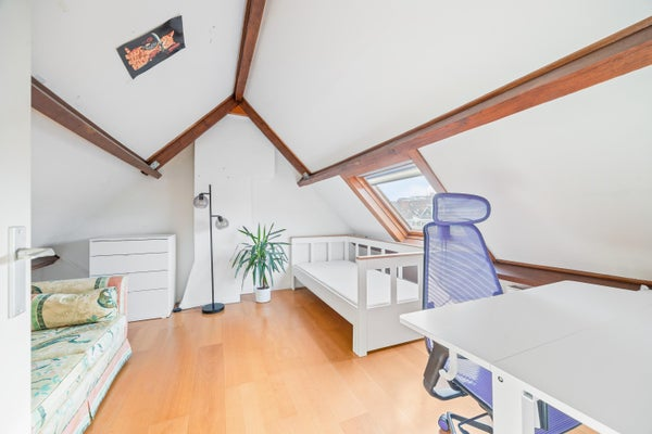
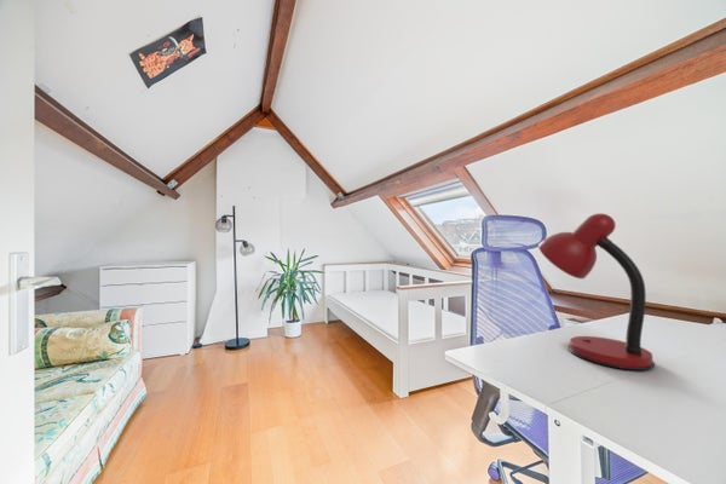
+ desk lamp (584, 276)
